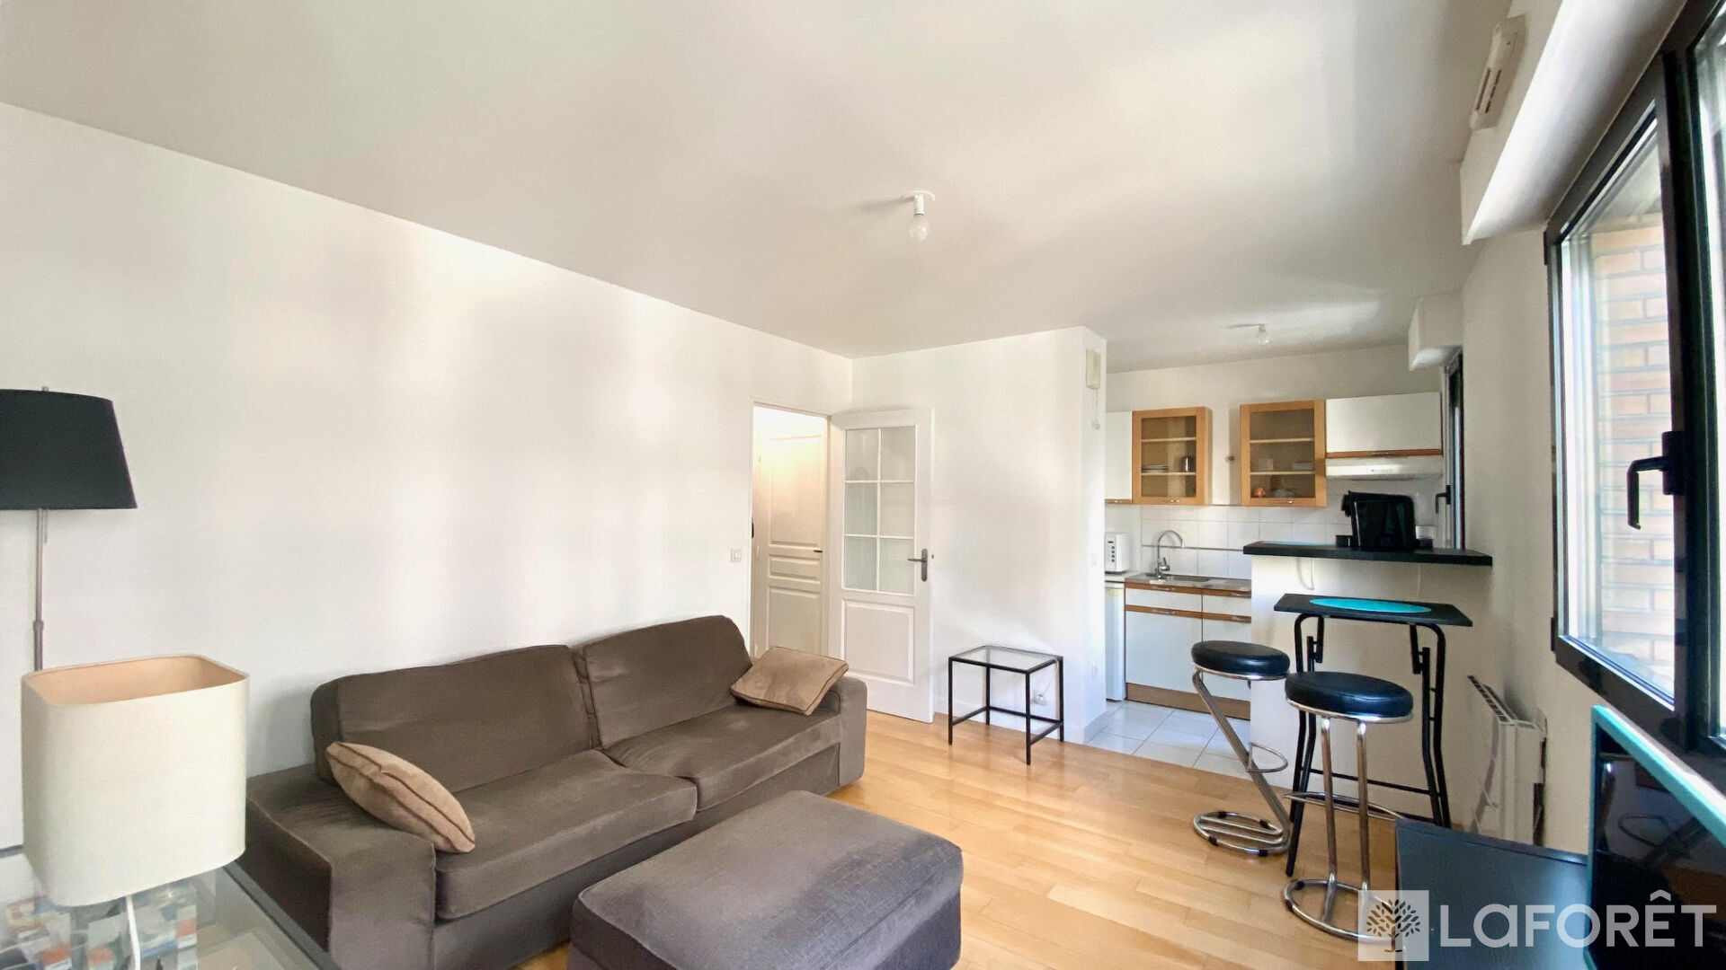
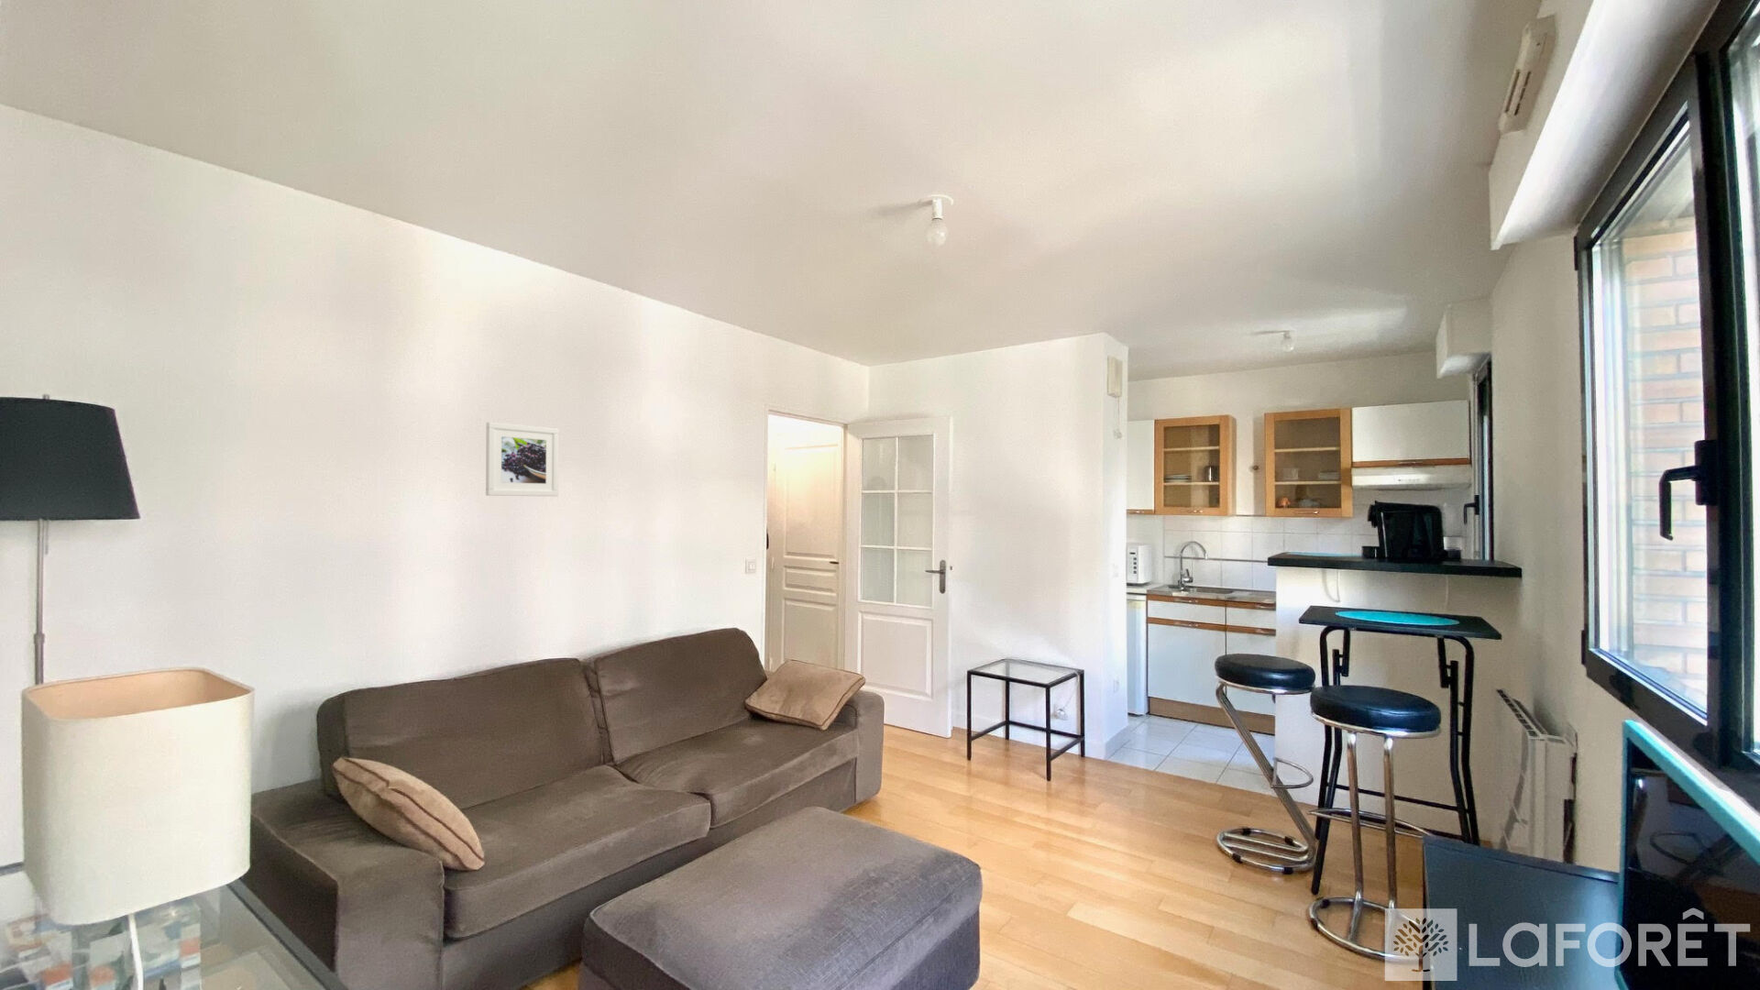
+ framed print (523, 461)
